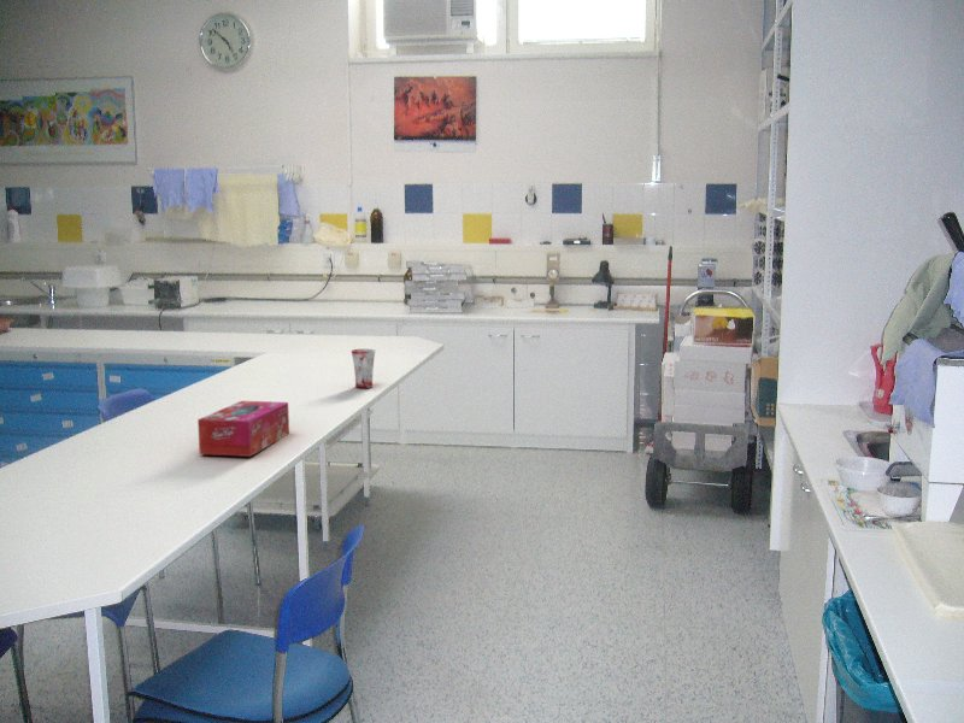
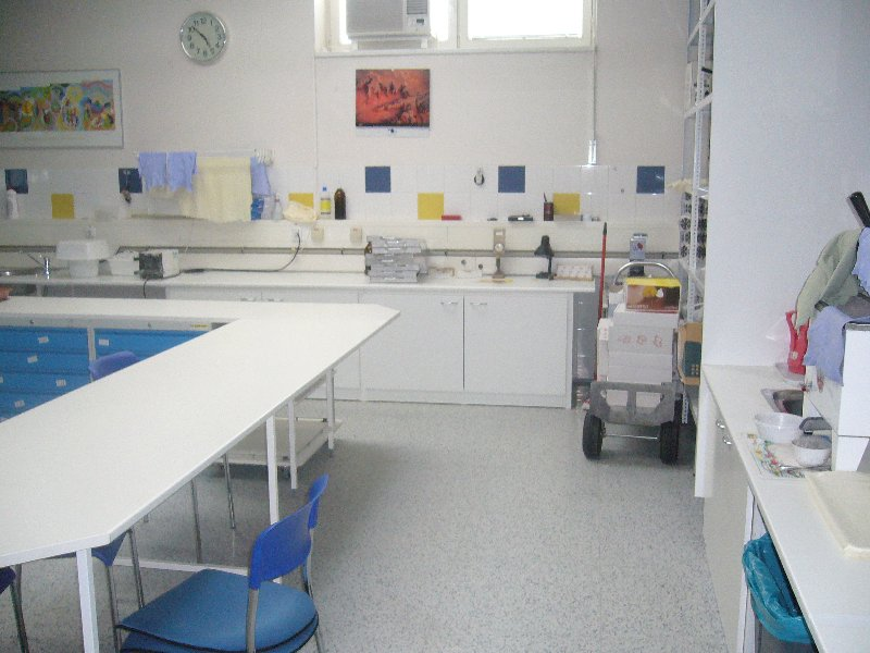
- tissue box (245, 427)
- mug (364, 369)
